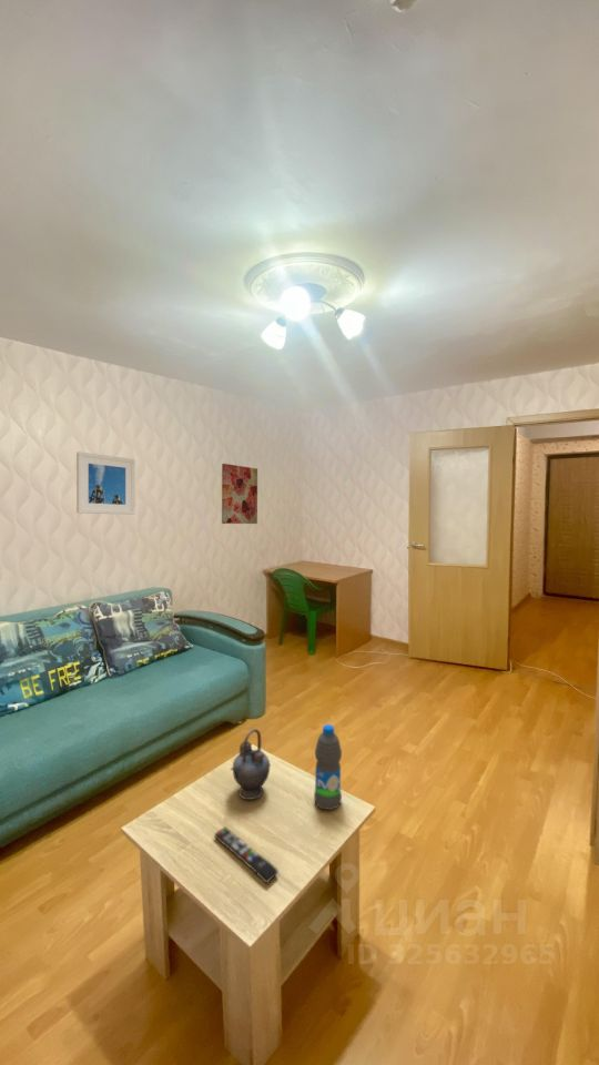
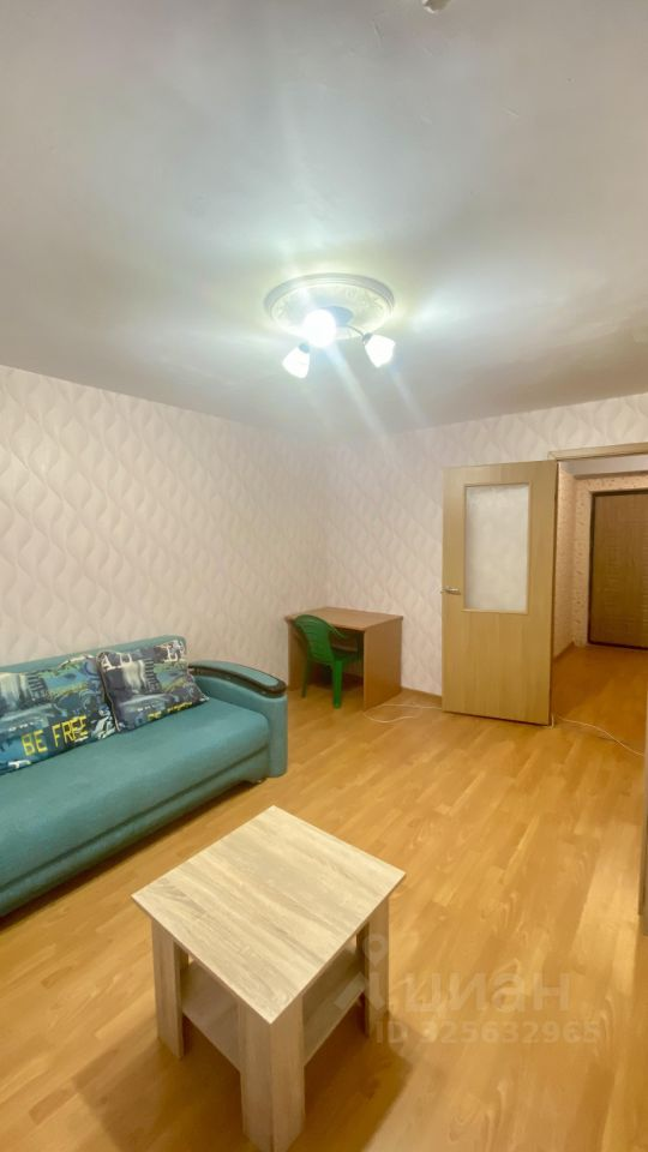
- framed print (106, 485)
- wall art (240, 495)
- water bottle (327, 764)
- remote control (244, 852)
- teapot (247, 762)
